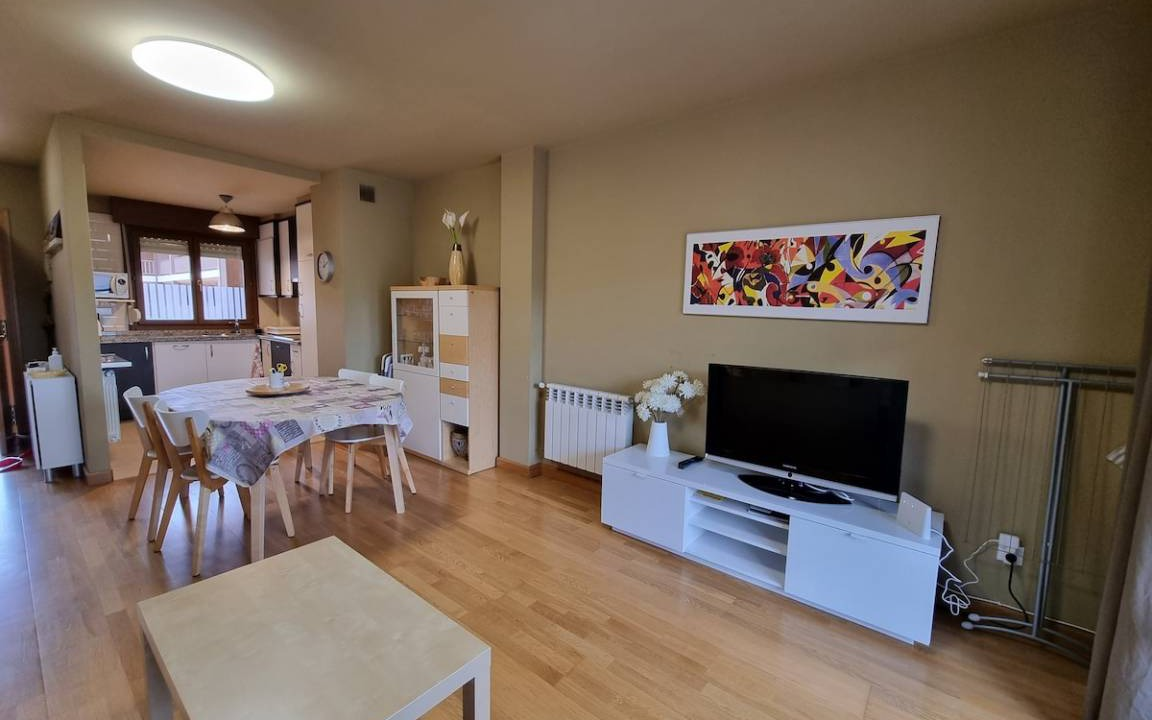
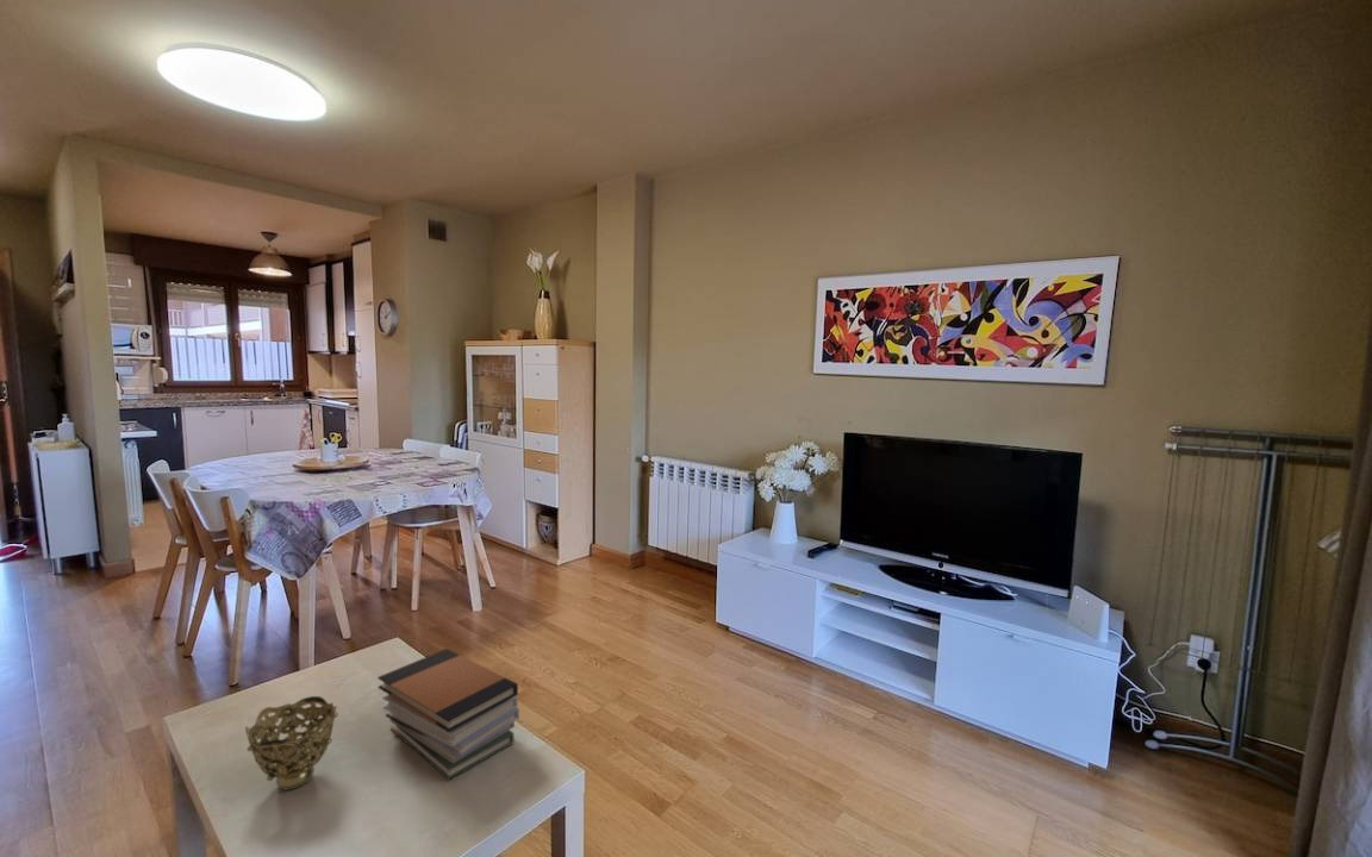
+ book stack (450, 708)
+ decorative bowl (294, 747)
